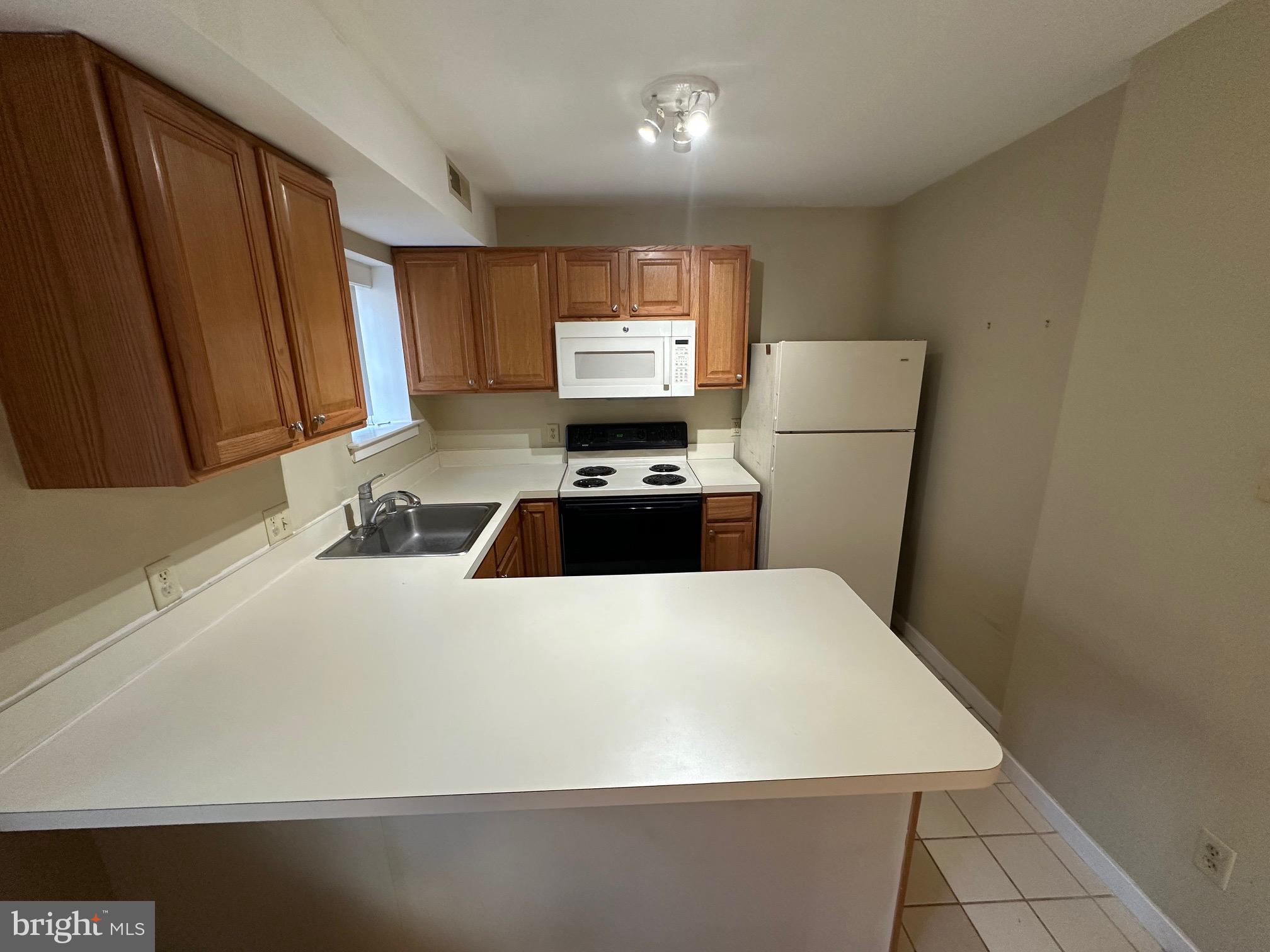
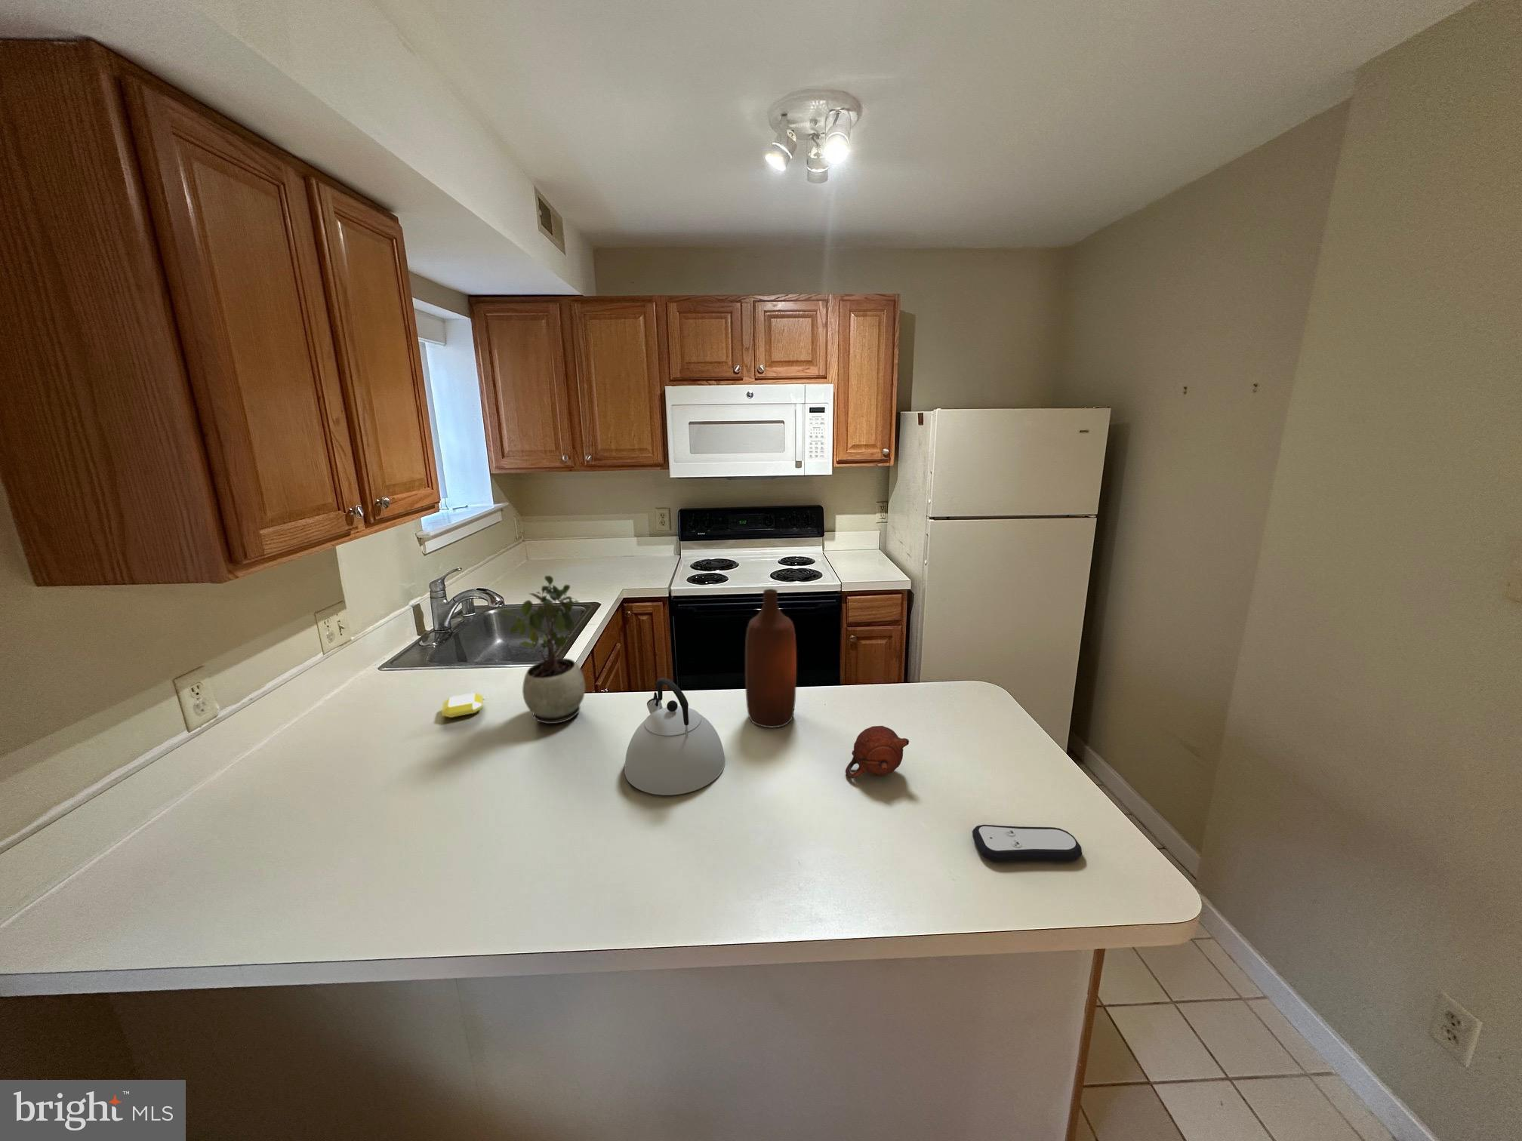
+ teapot (876, 755)
+ soap bar (463, 705)
+ remote control (1026, 843)
+ potted plant (542, 646)
+ bottle (771, 656)
+ kettle (672, 723)
